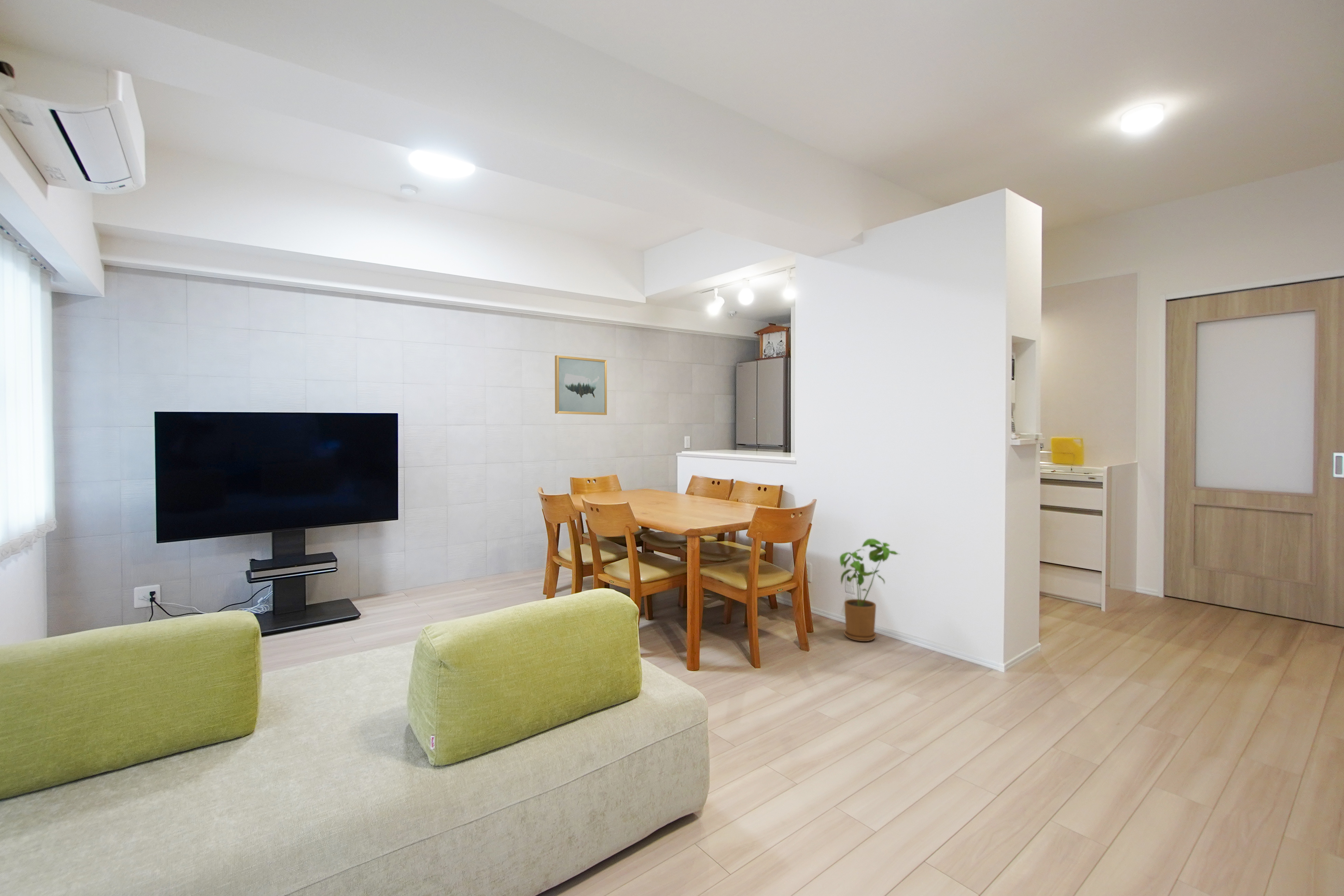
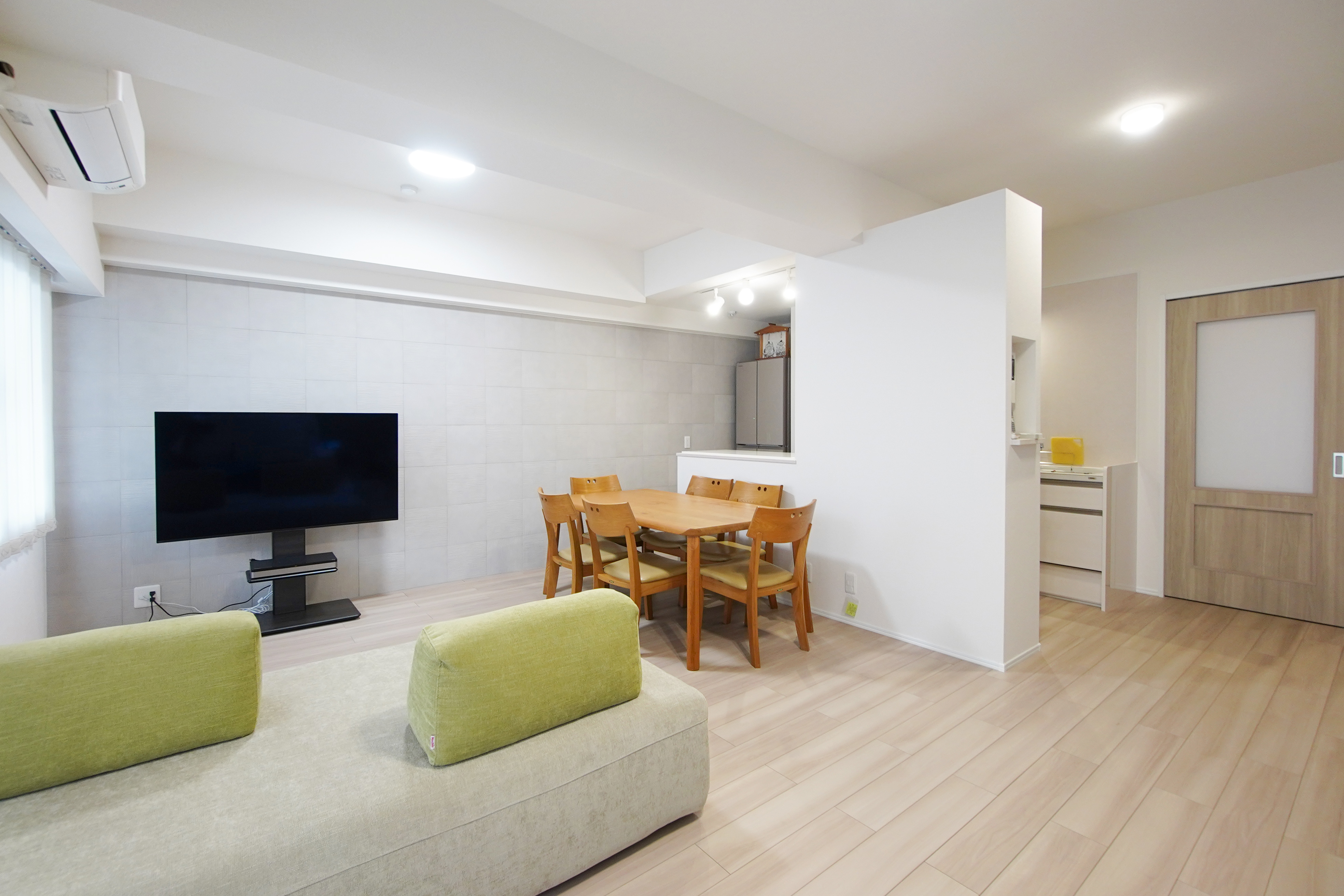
- house plant (860, 589)
- wall art (582, 386)
